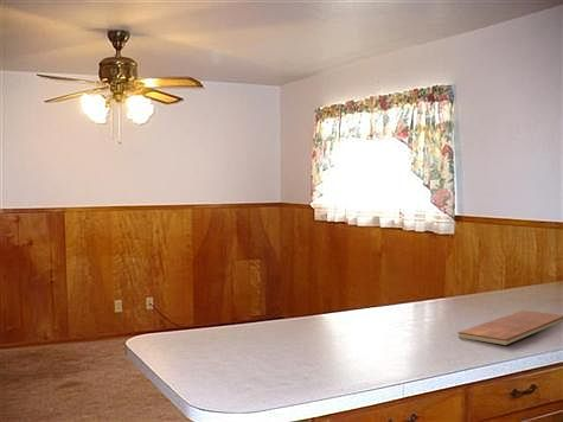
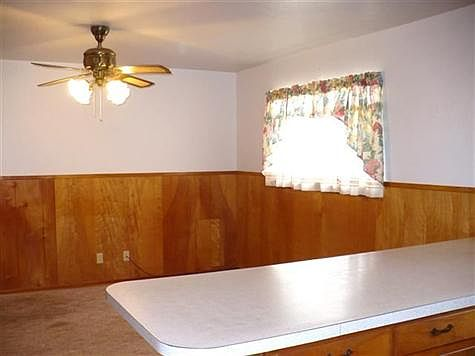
- chopping board (516, 325)
